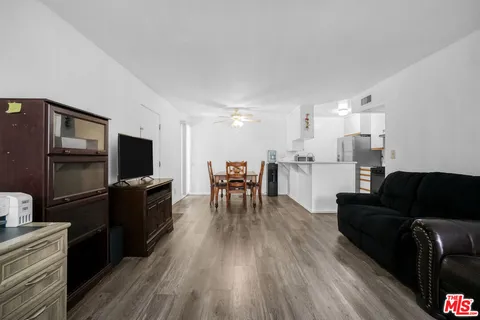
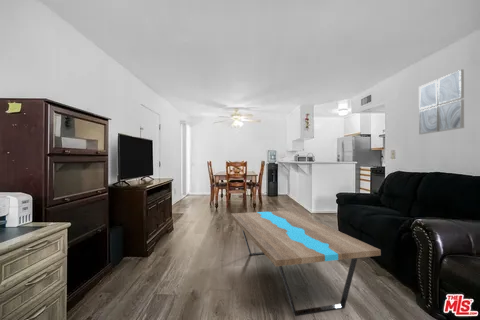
+ wall art (439, 104)
+ coffee table (286, 251)
